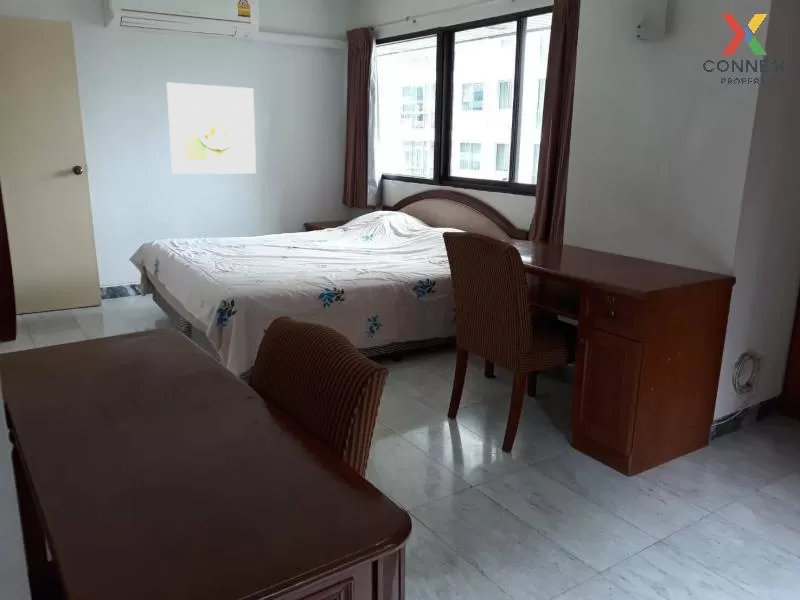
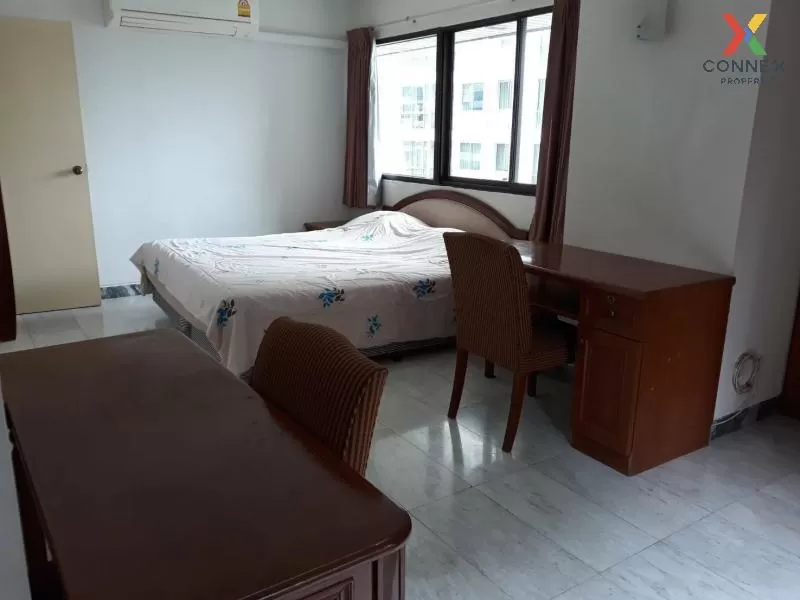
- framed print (213, 130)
